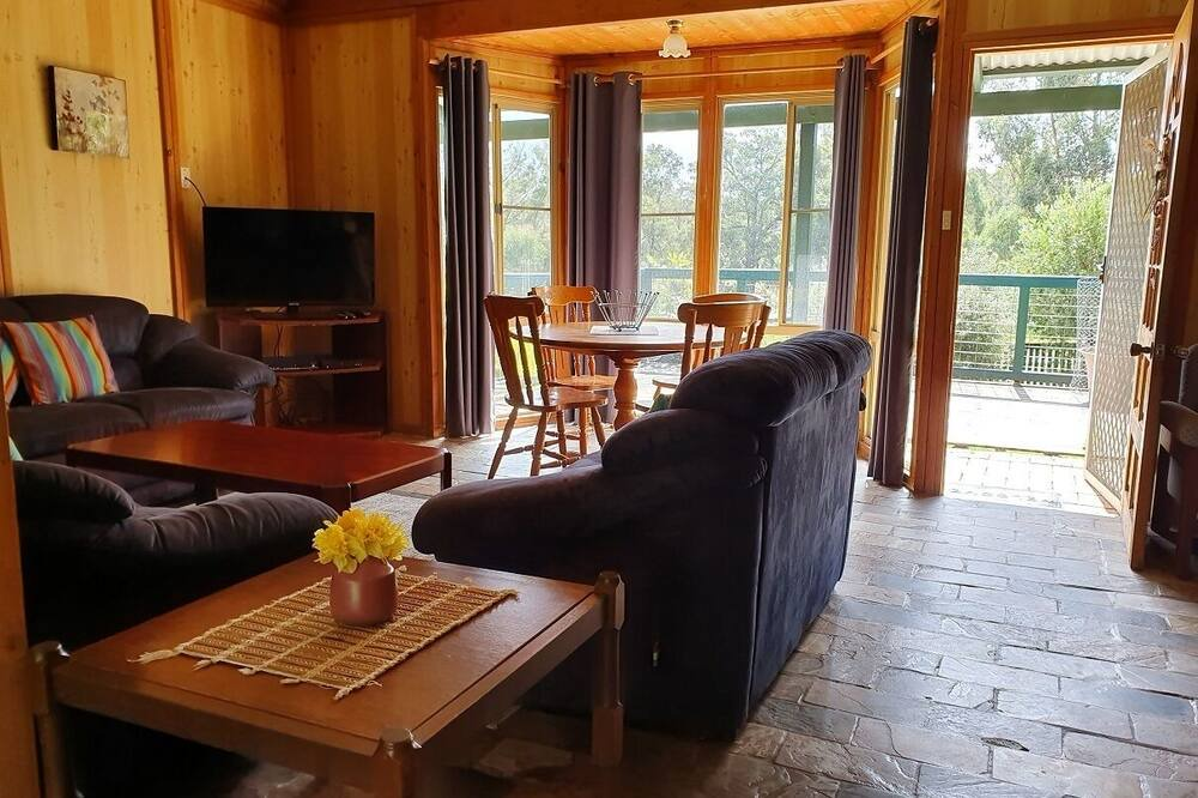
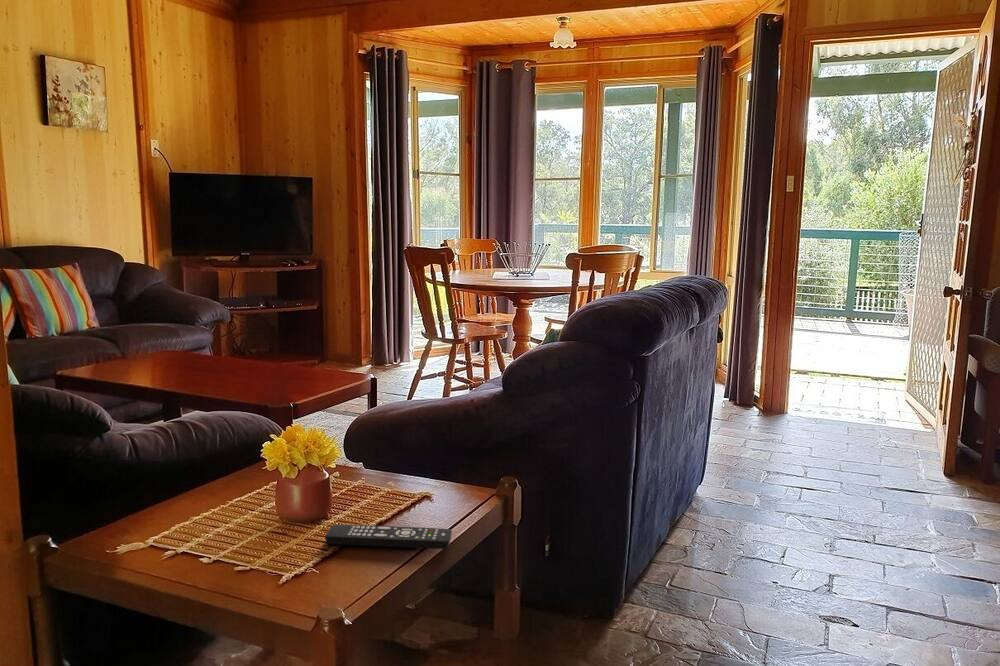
+ remote control (389, 537)
